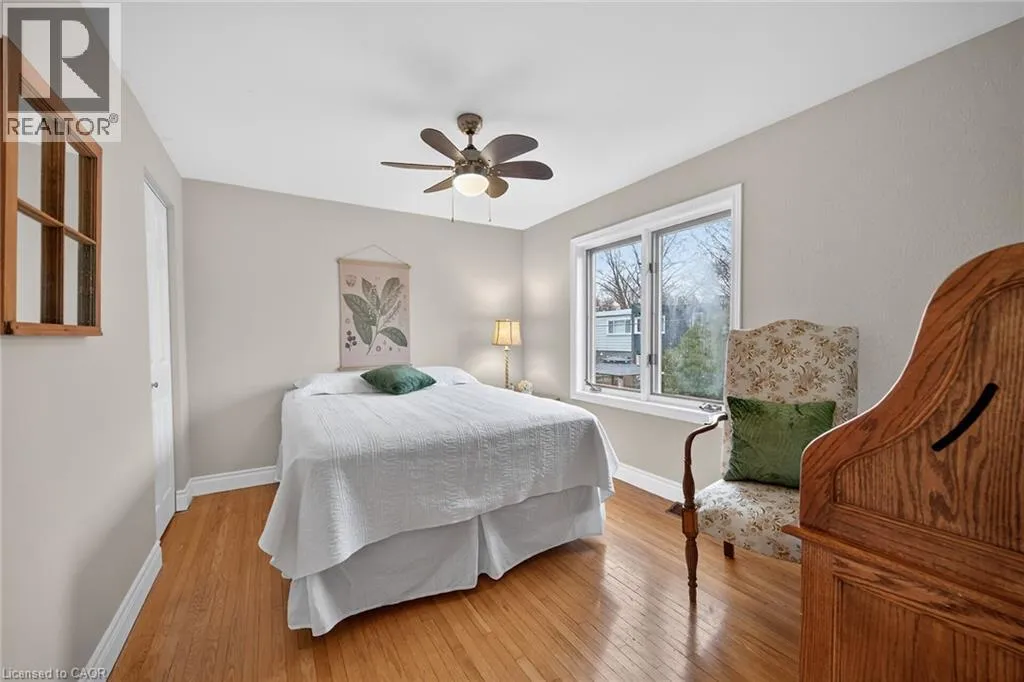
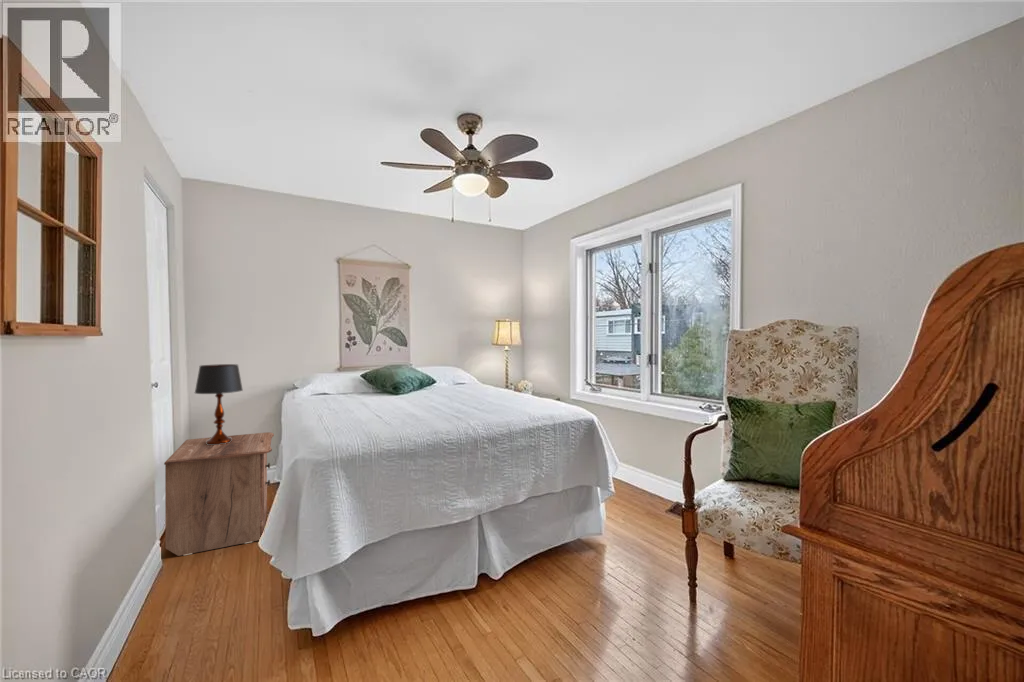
+ nightstand (226, 487)
+ table lamp (219, 403)
